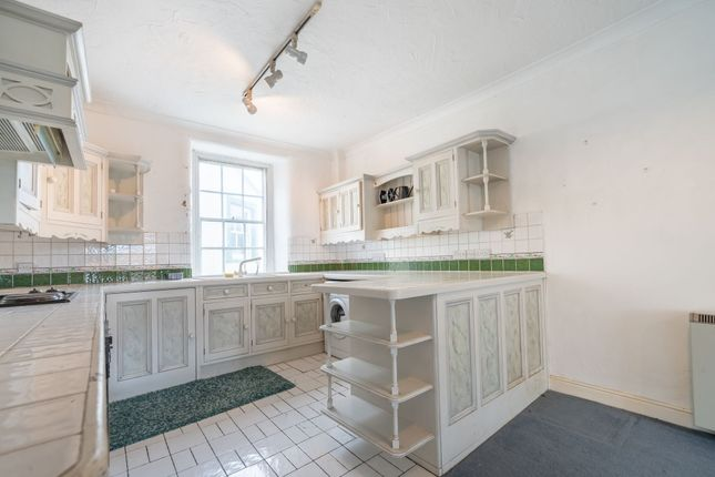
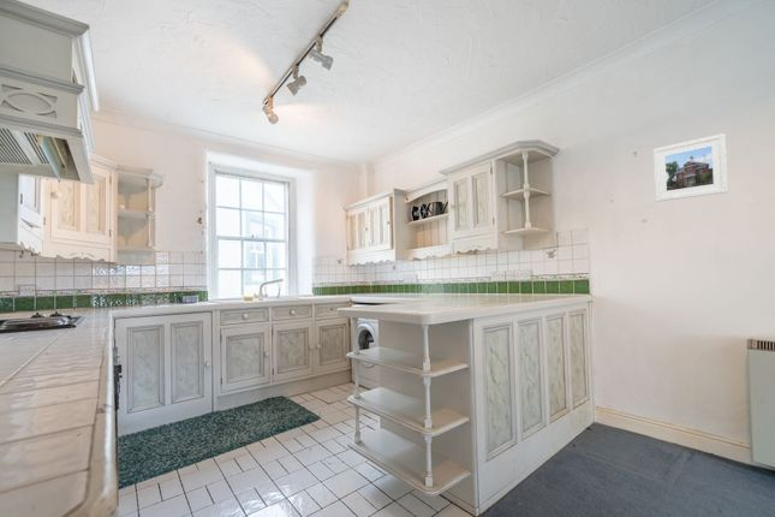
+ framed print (688, 168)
